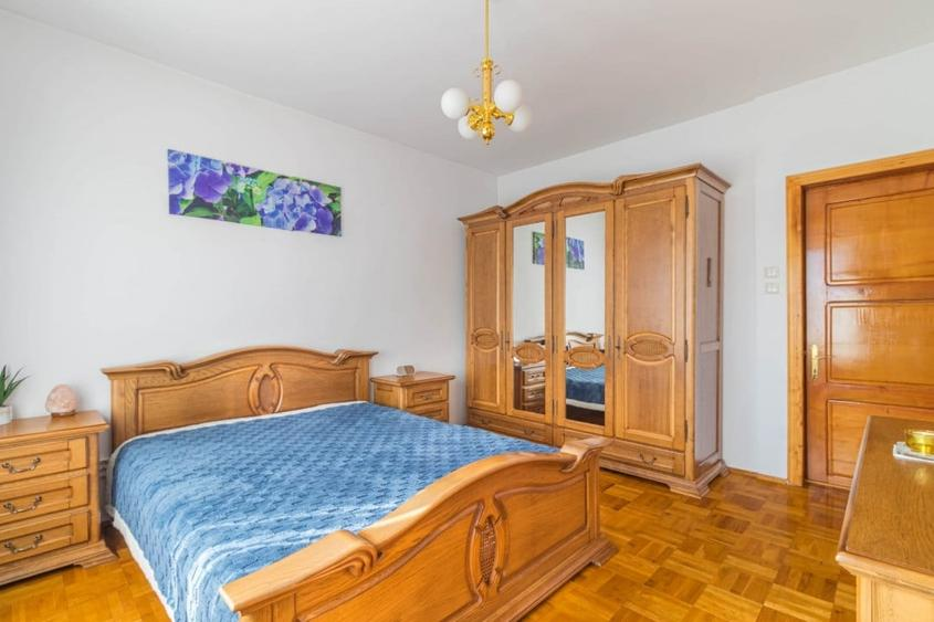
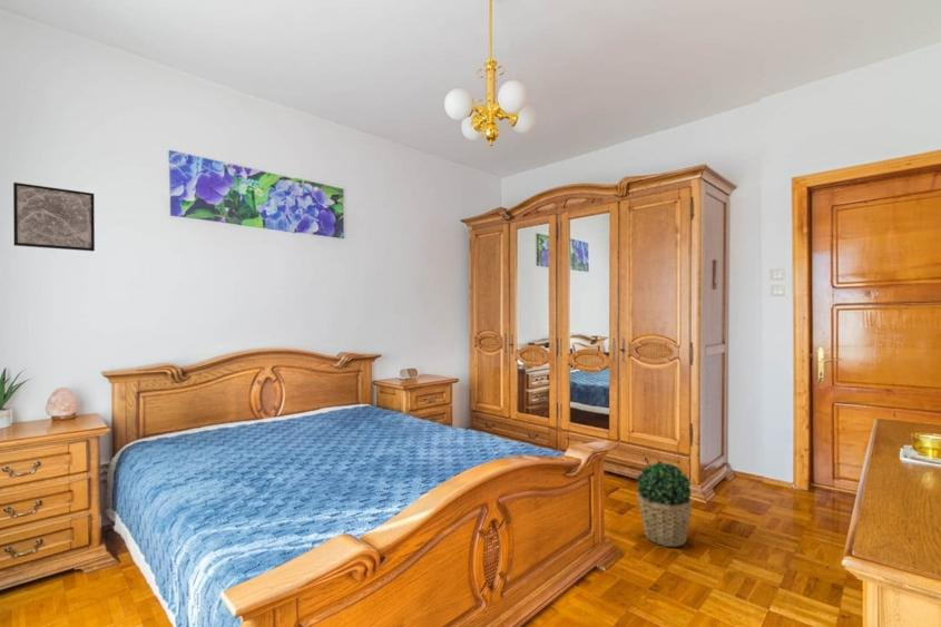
+ potted plant (664, 500)
+ wall art (55, 218)
